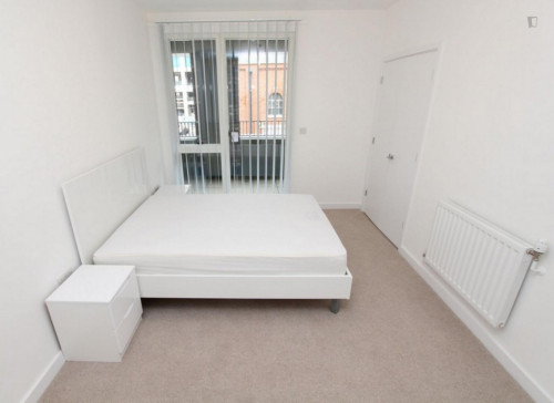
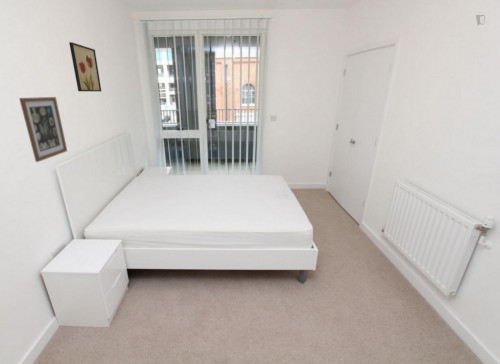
+ wall art (86, 69)
+ wall art (46, 127)
